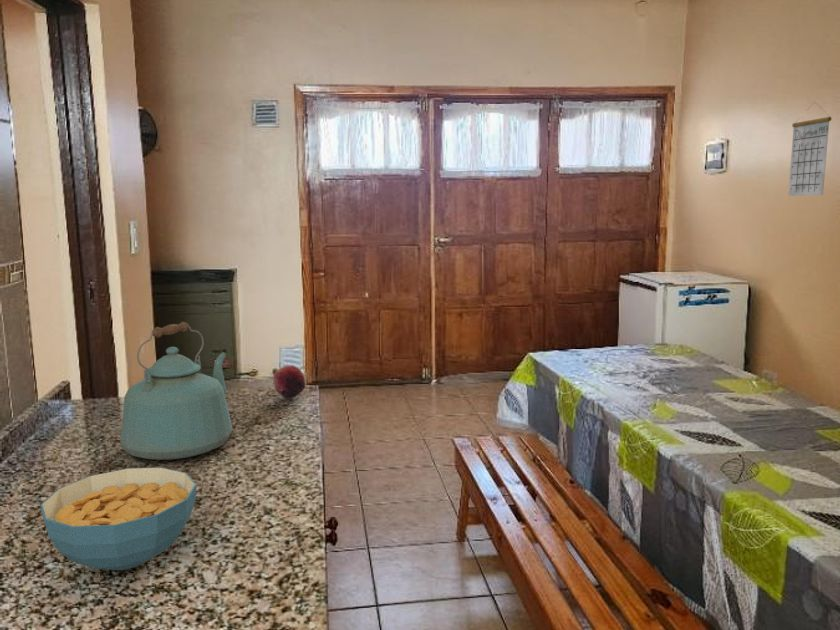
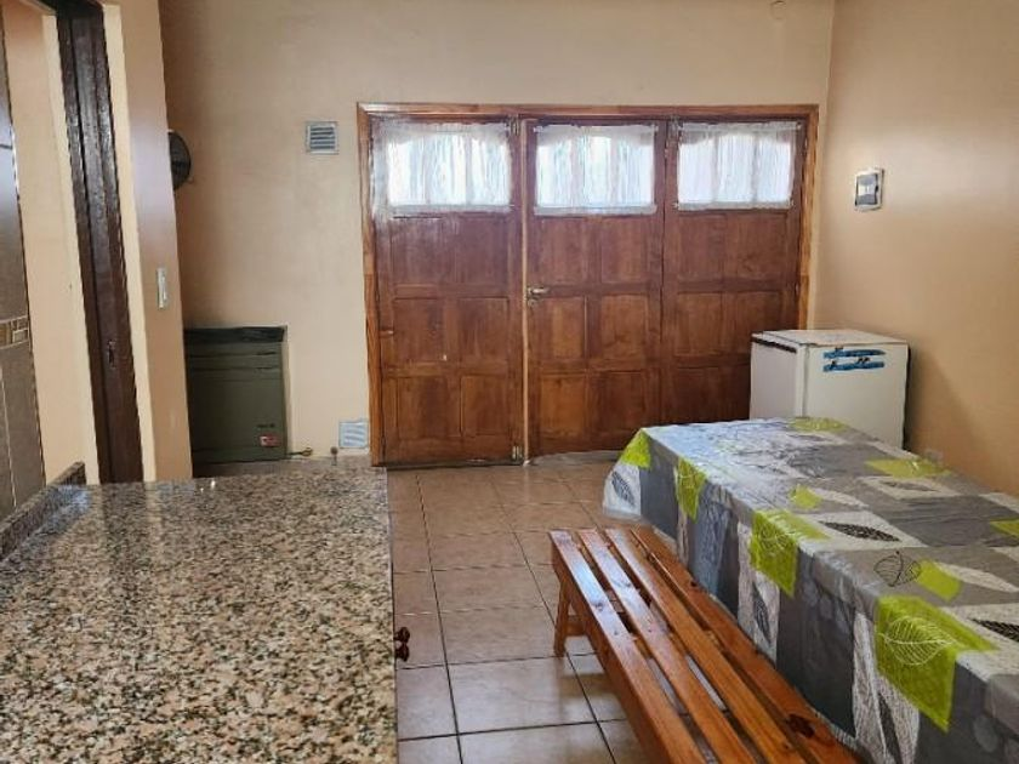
- calendar (809, 149)
- kettle (182, 383)
- cereal bowl (123, 526)
- fruit (289, 382)
